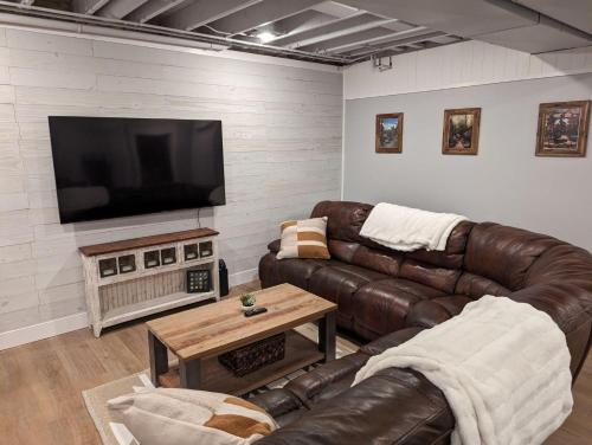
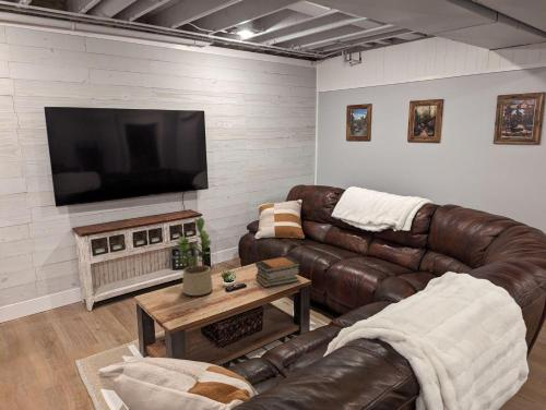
+ potted plant (190, 255)
+ book stack (277, 270)
